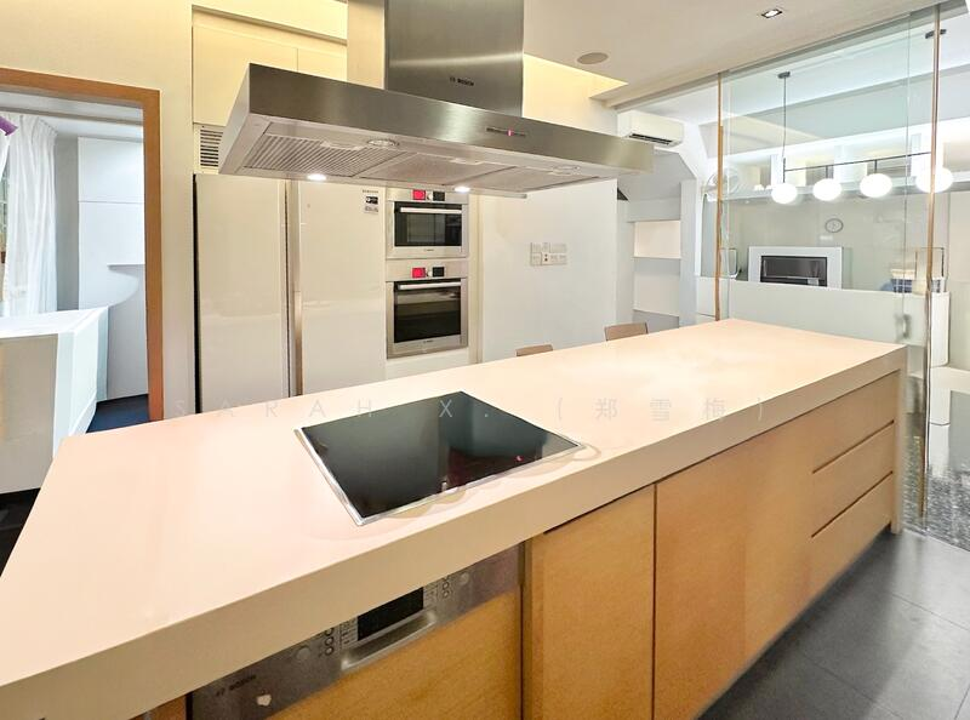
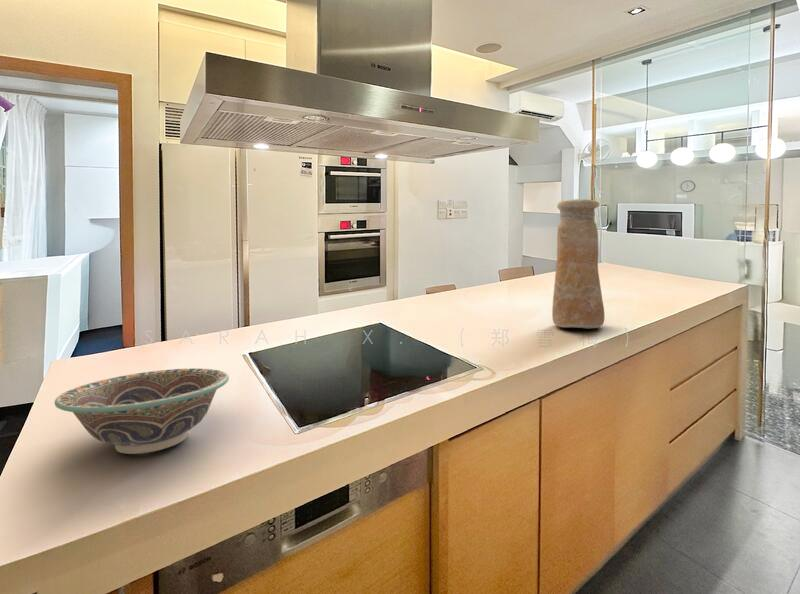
+ vase (579, 264)
+ decorative bowl (149, 412)
